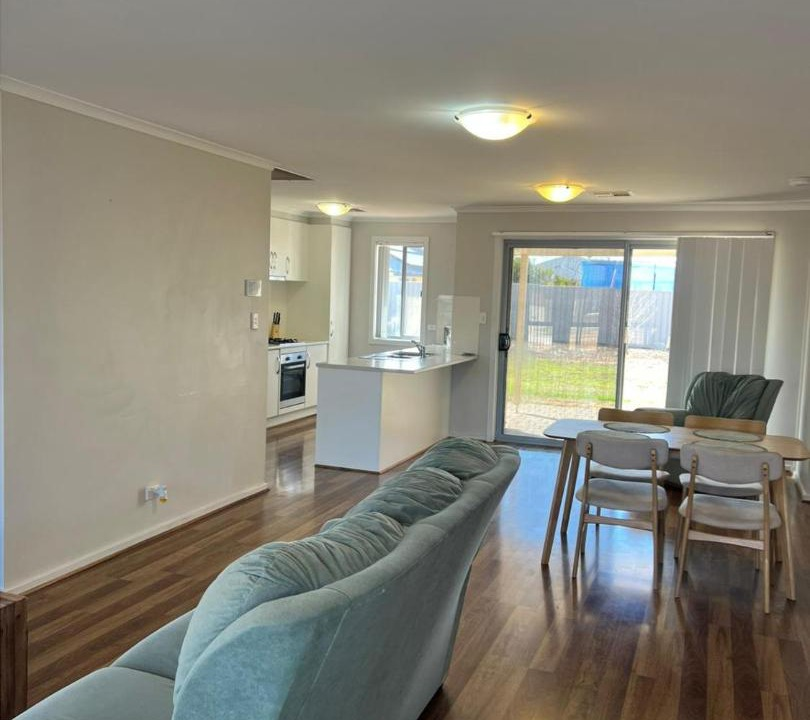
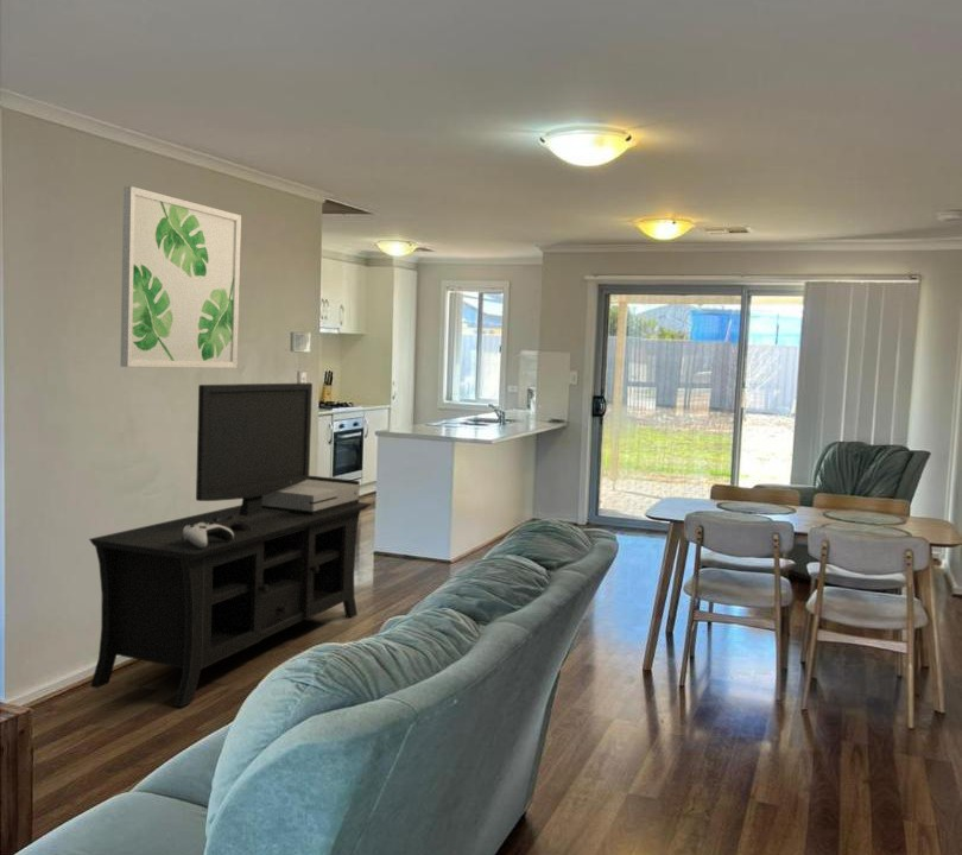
+ wall art (185, 285)
+ media console (249, 517)
